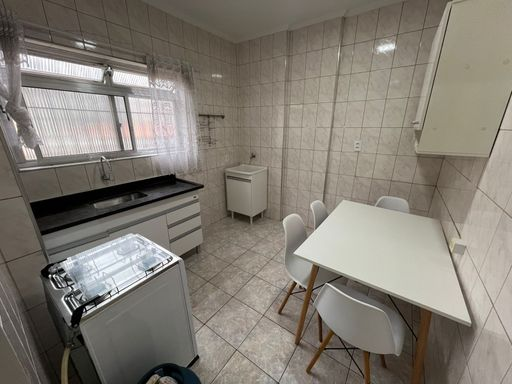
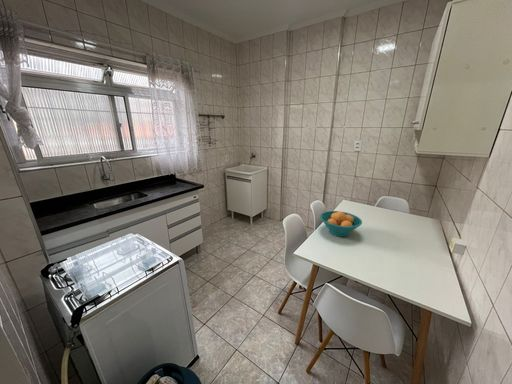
+ fruit bowl (339, 222)
